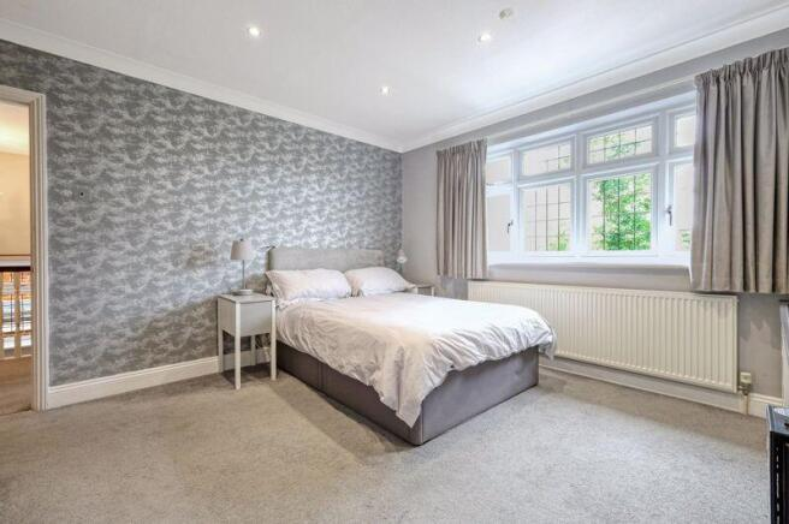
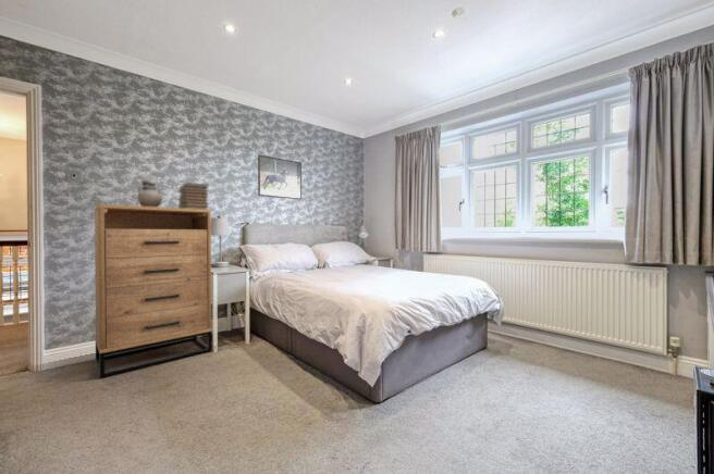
+ book stack (193, 197)
+ dresser (155, 282)
+ vase (149, 195)
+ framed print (281, 177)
